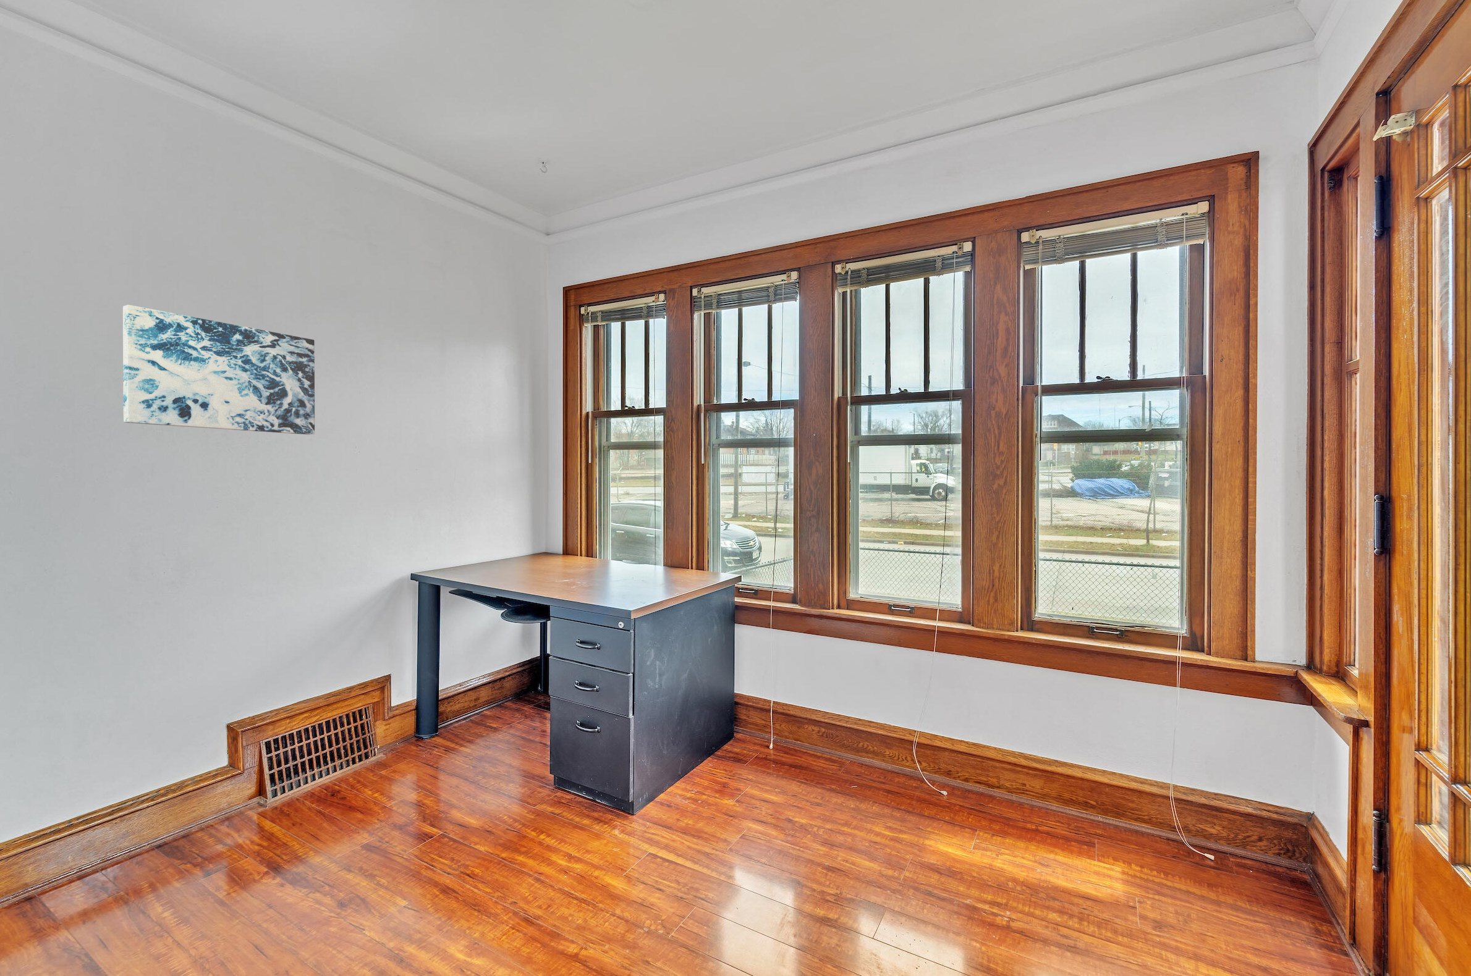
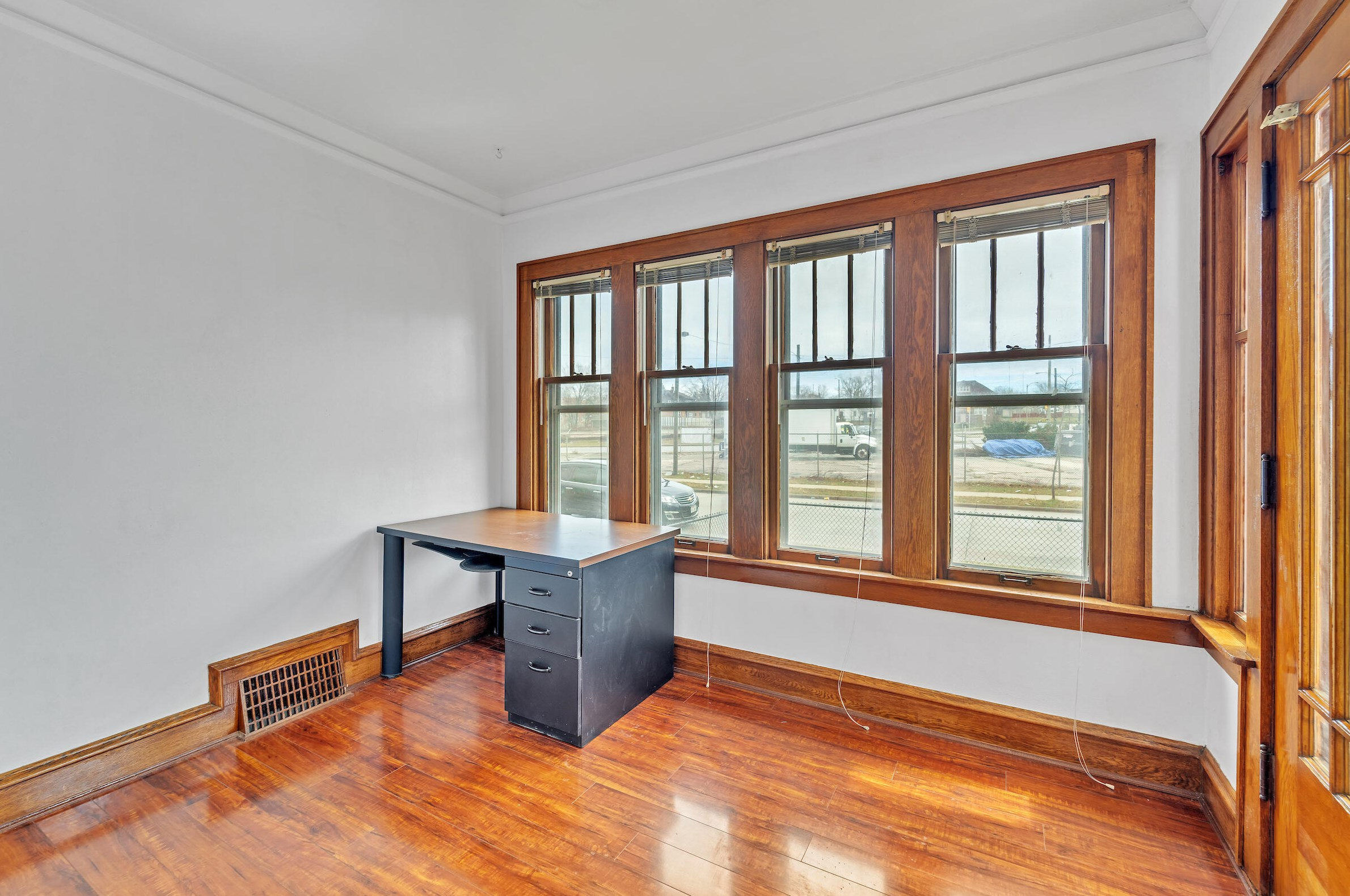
- wall art (228, 377)
